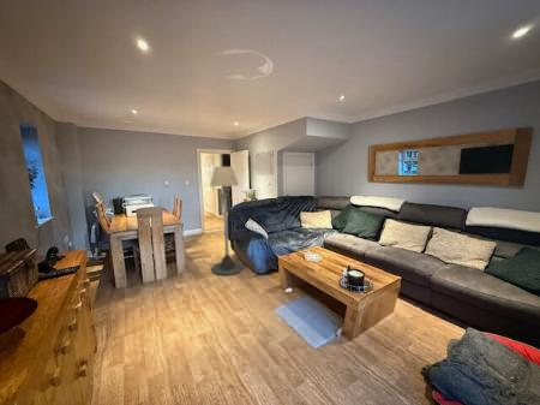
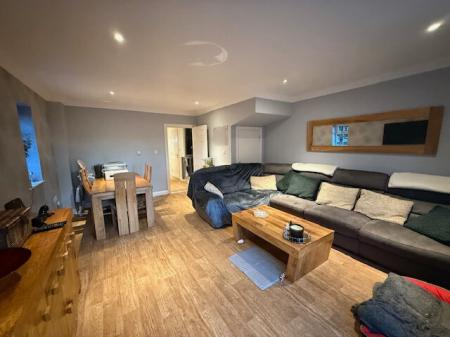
- floor lamp (226, 219)
